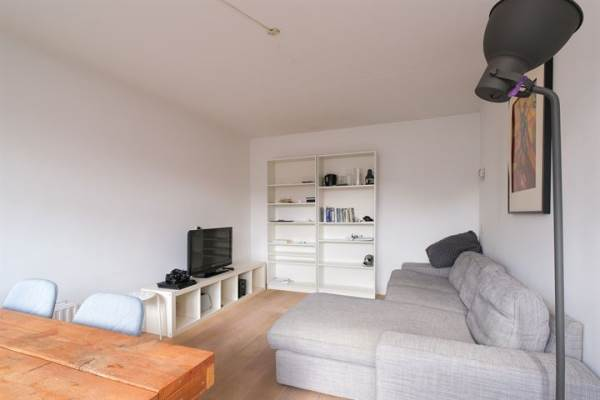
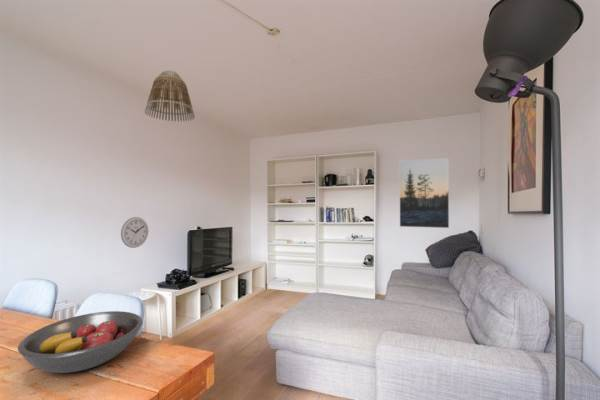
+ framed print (423, 193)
+ lamp shade (169, 94)
+ wall clock (135, 232)
+ fruit bowl (86, 340)
